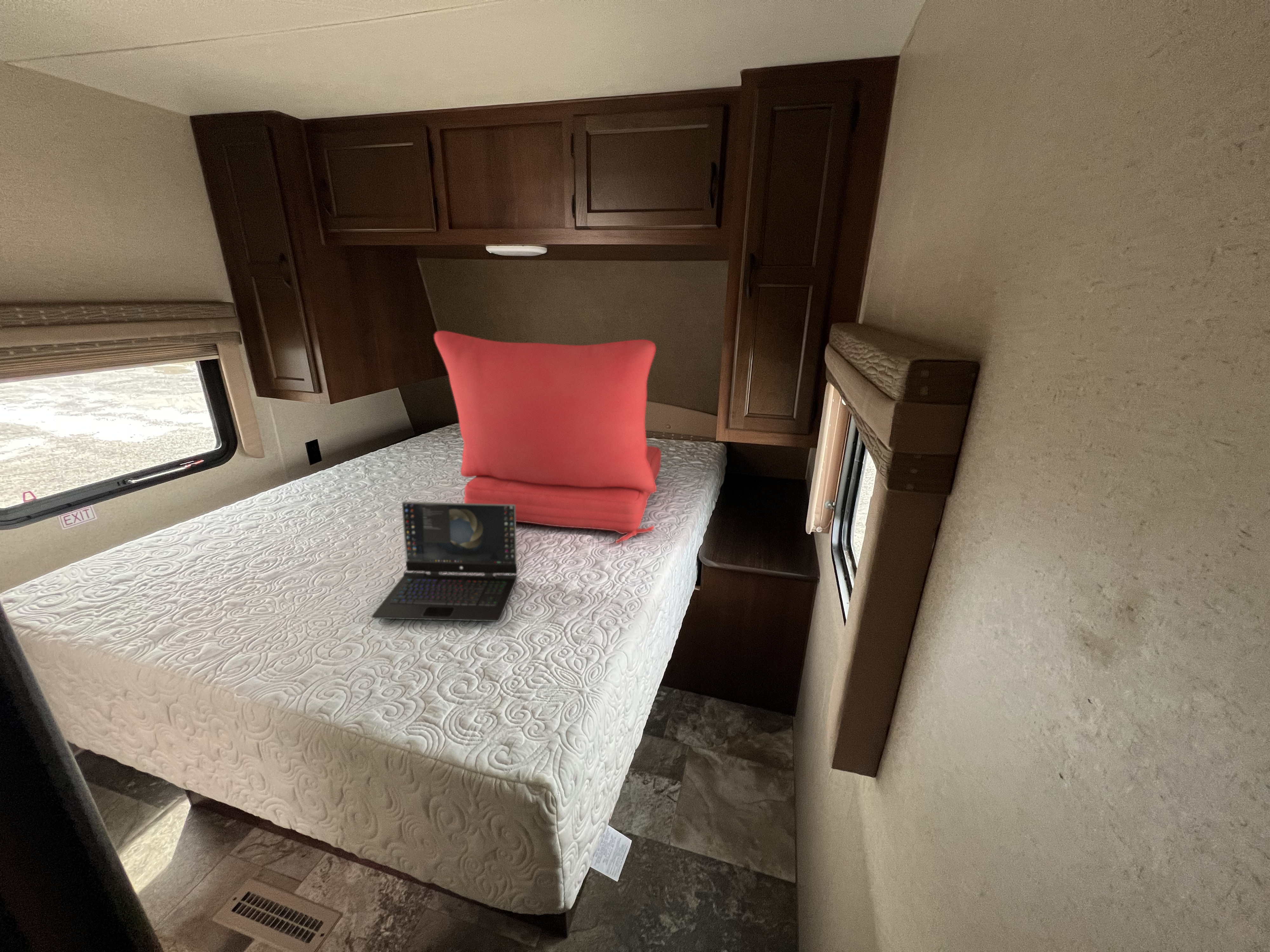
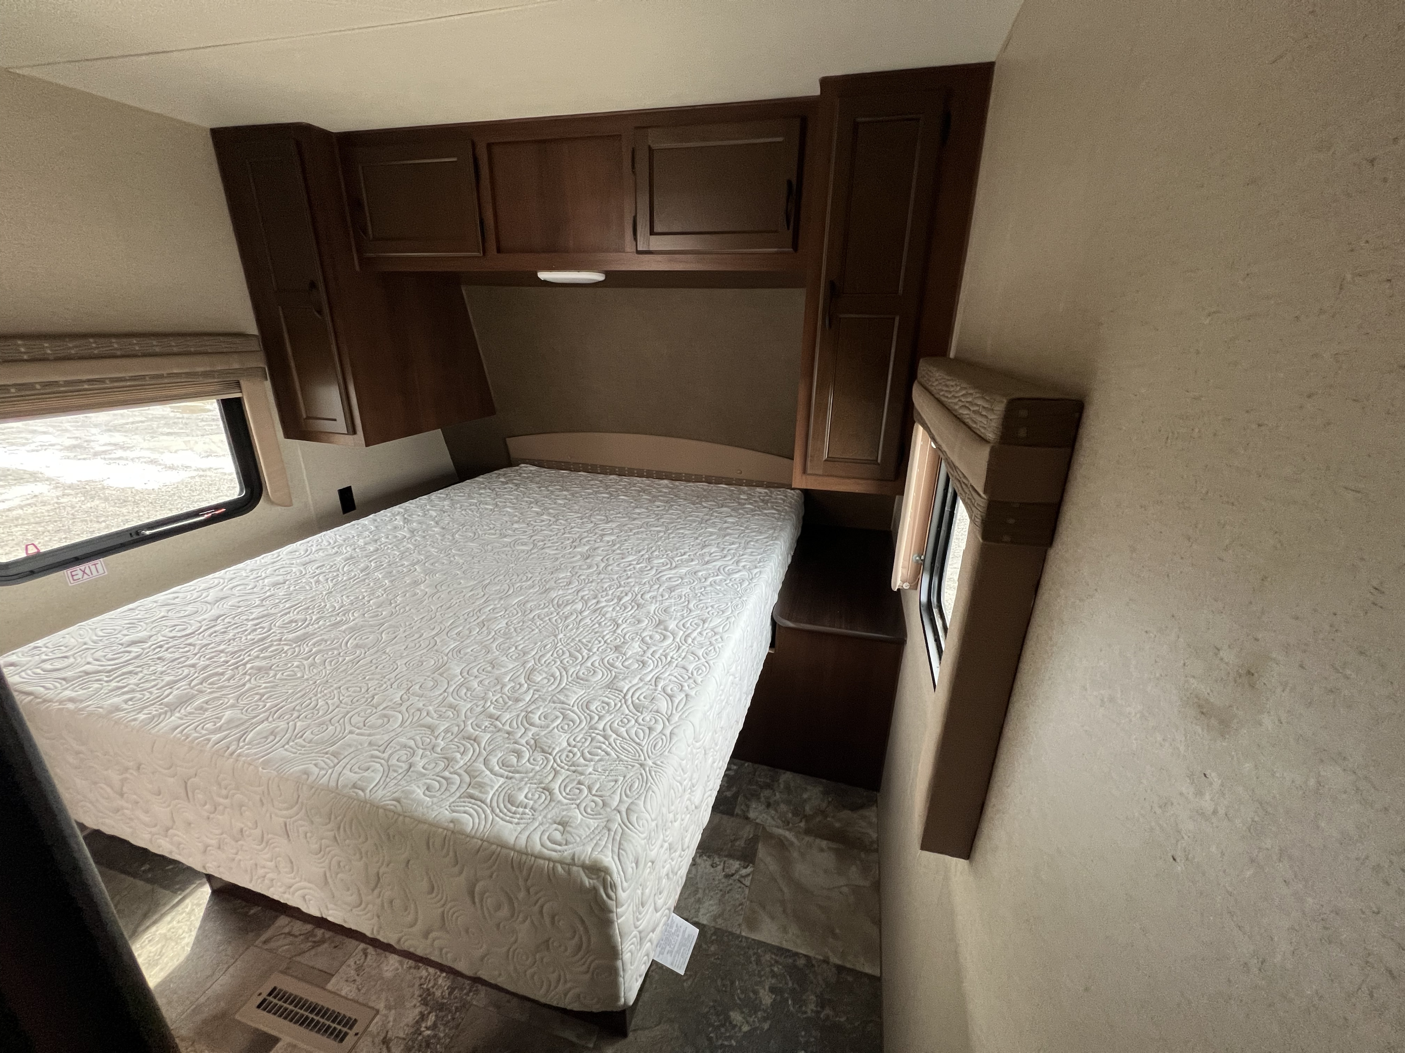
- seat cushion (568, 419)
- laptop (448, 560)
